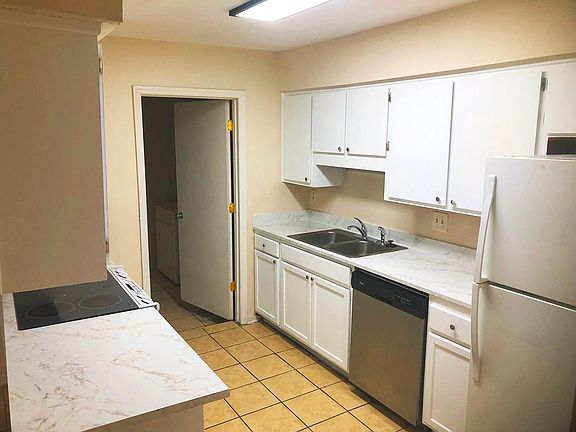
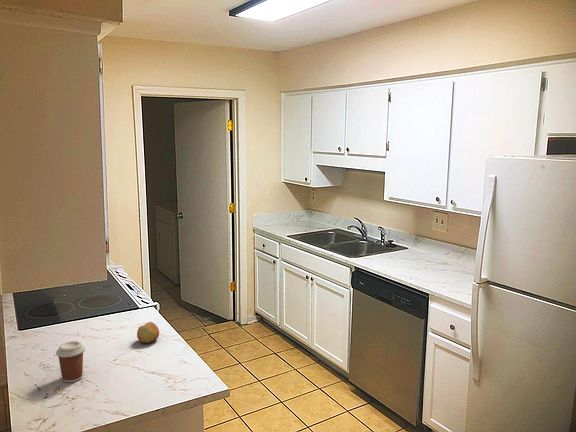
+ coffee cup (71, 361)
+ apple (148, 331)
